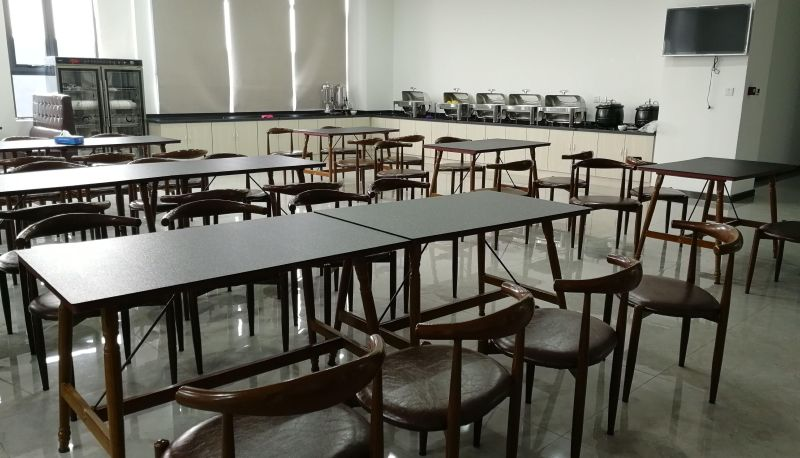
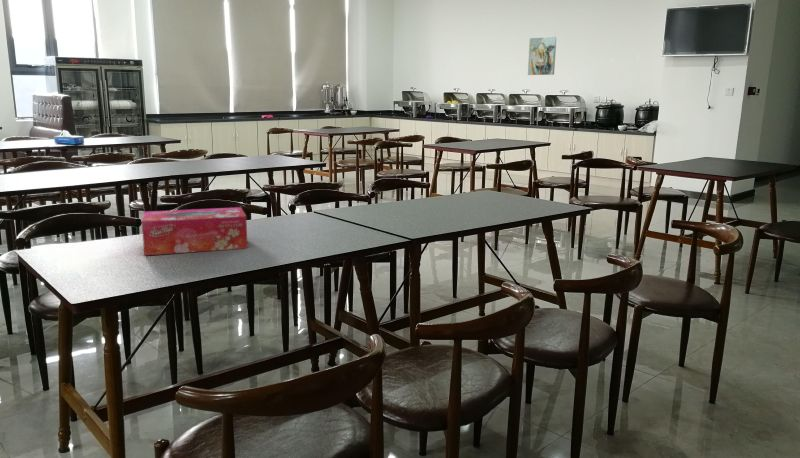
+ tissue box (195, 229)
+ wall art (541, 56)
